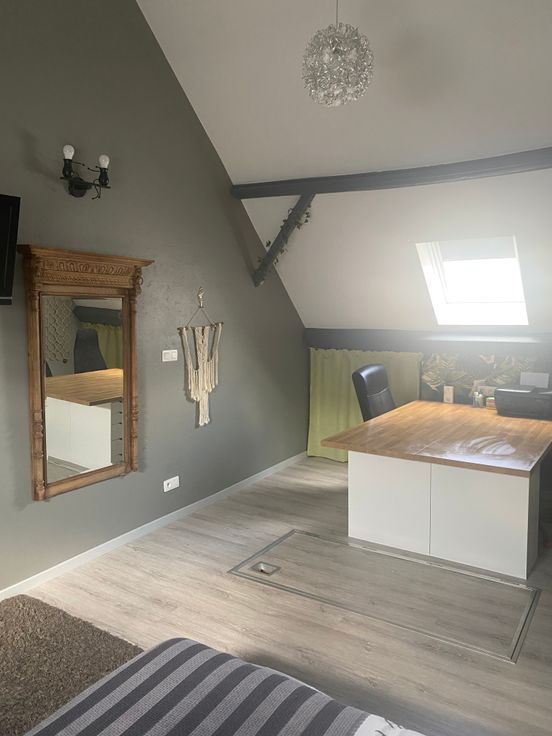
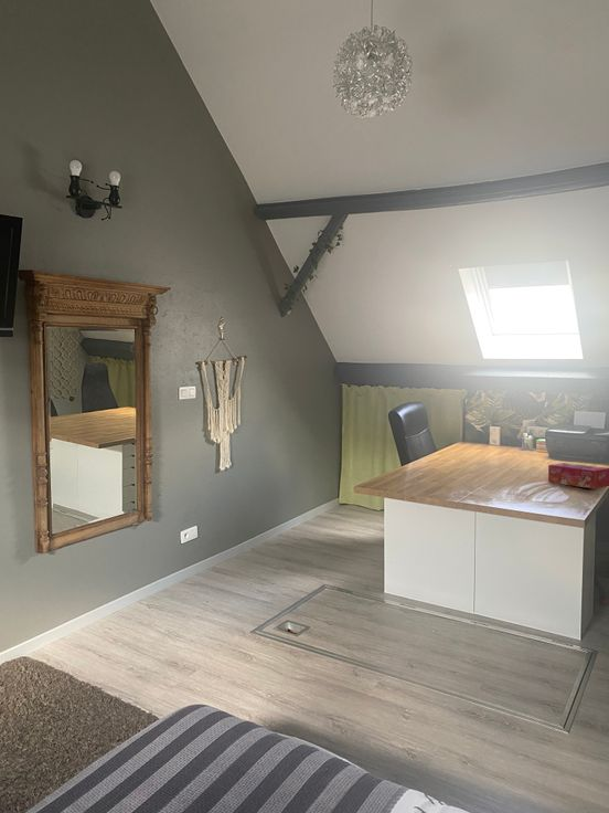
+ tissue box (578, 475)
